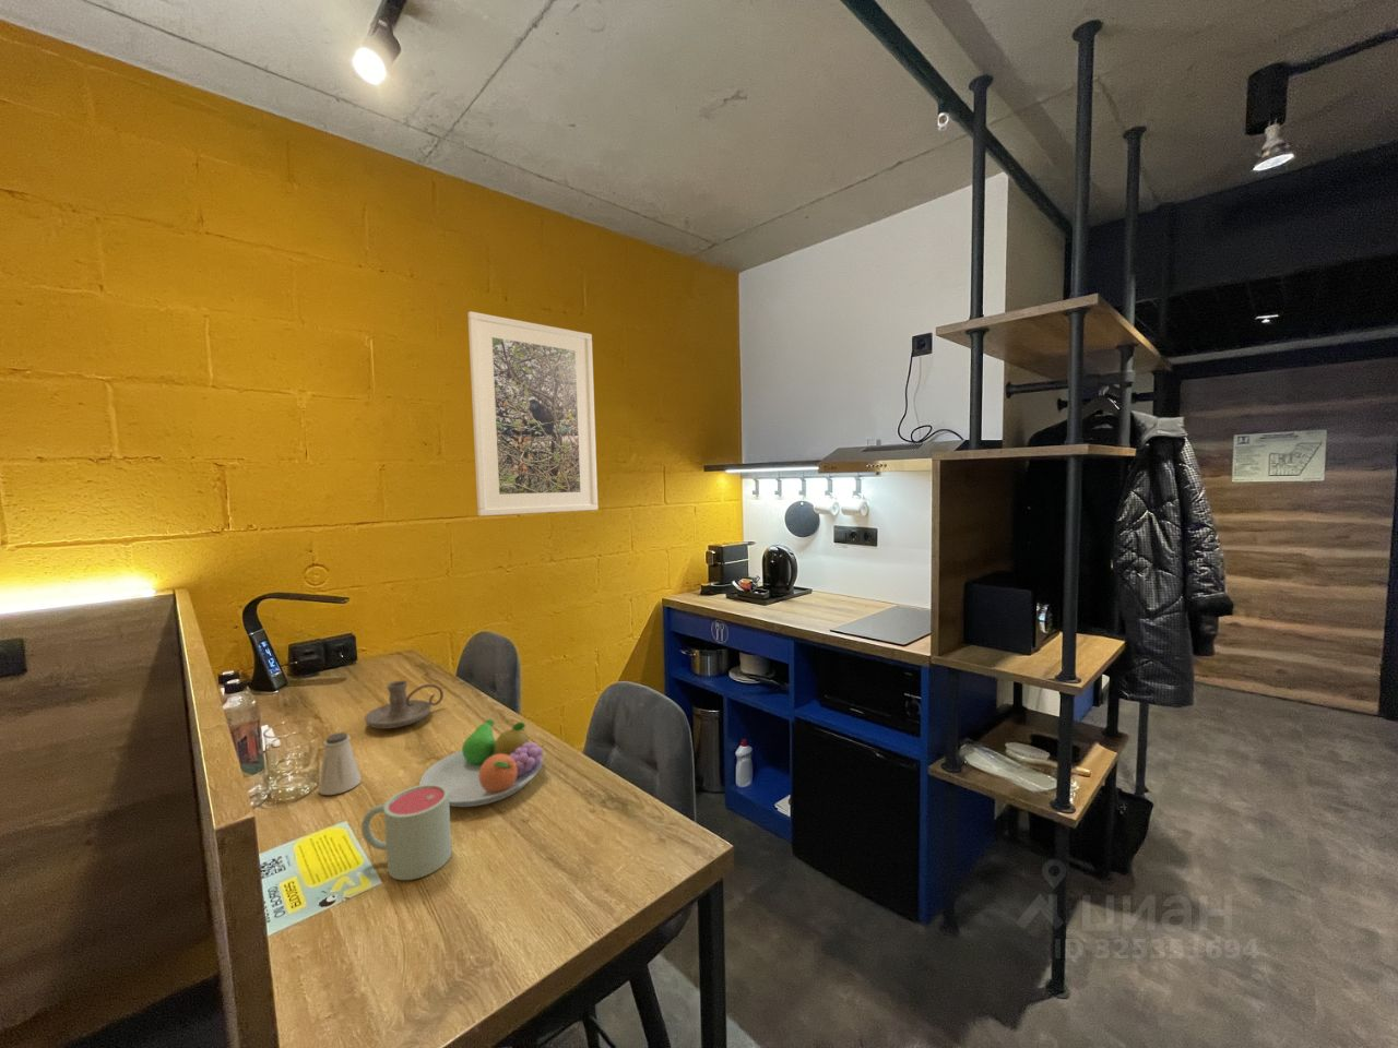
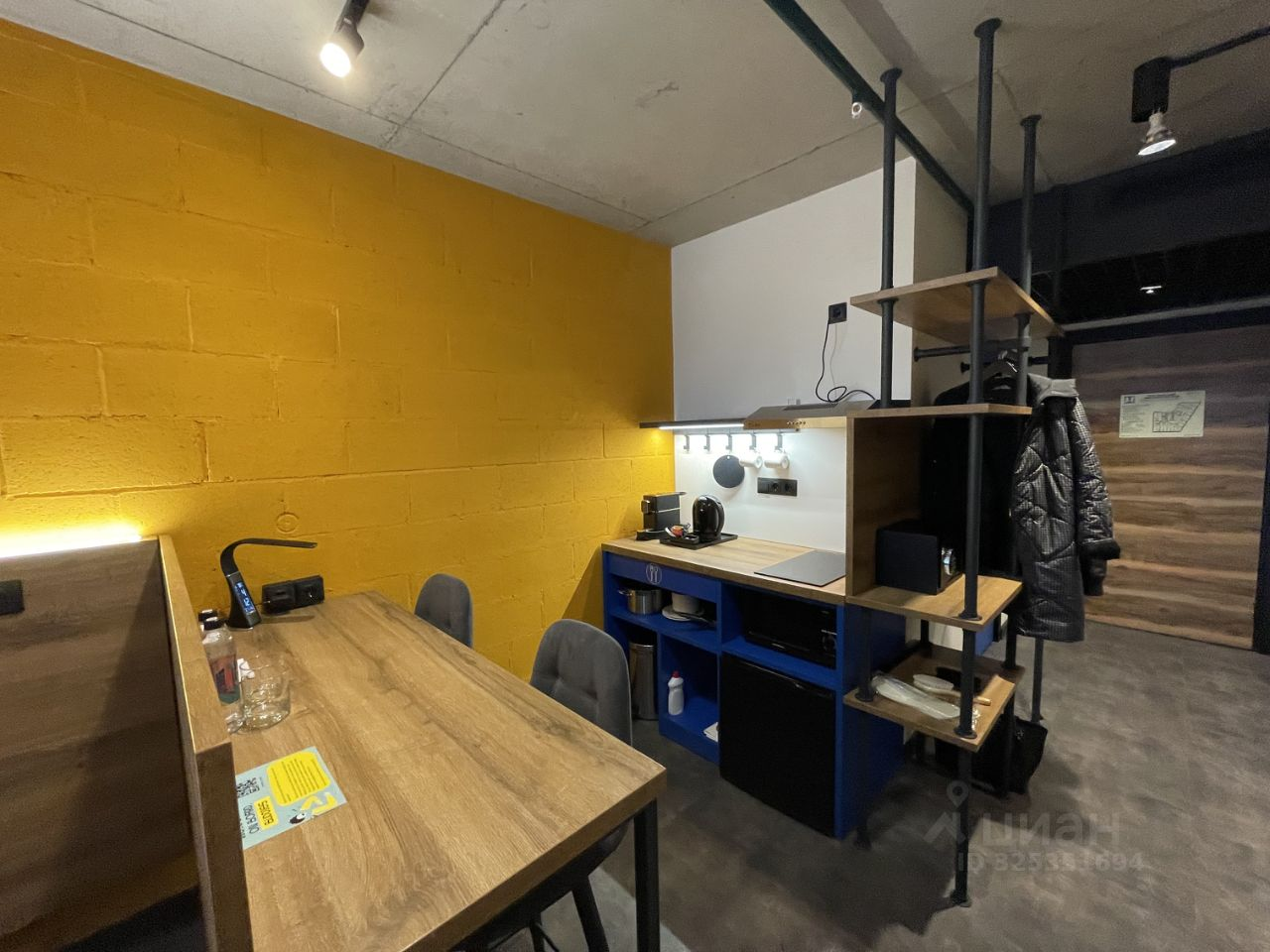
- fruit bowl (485, 755)
- saltshaker (338, 760)
- candle holder (405, 700)
- mug (404, 830)
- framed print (537, 419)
